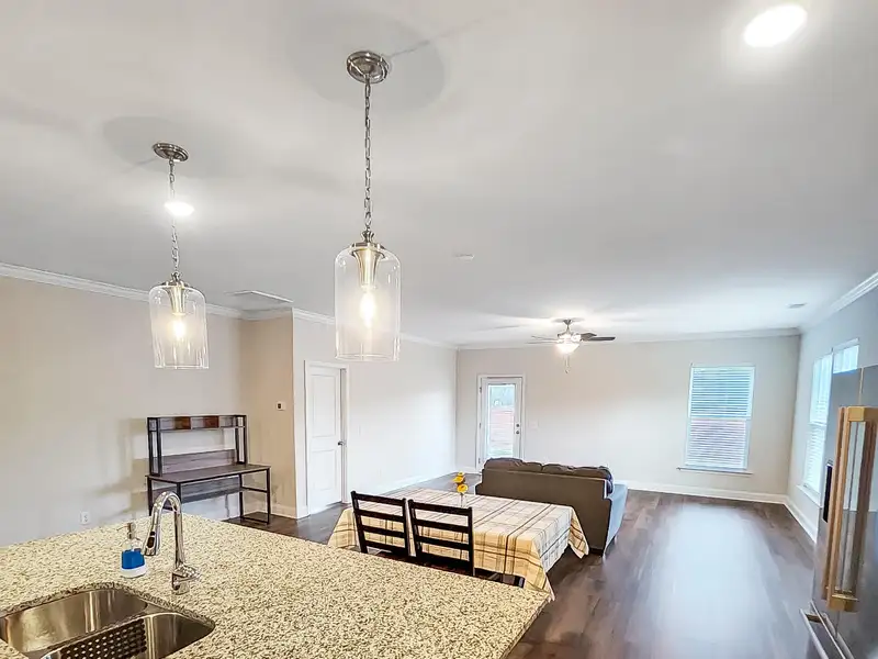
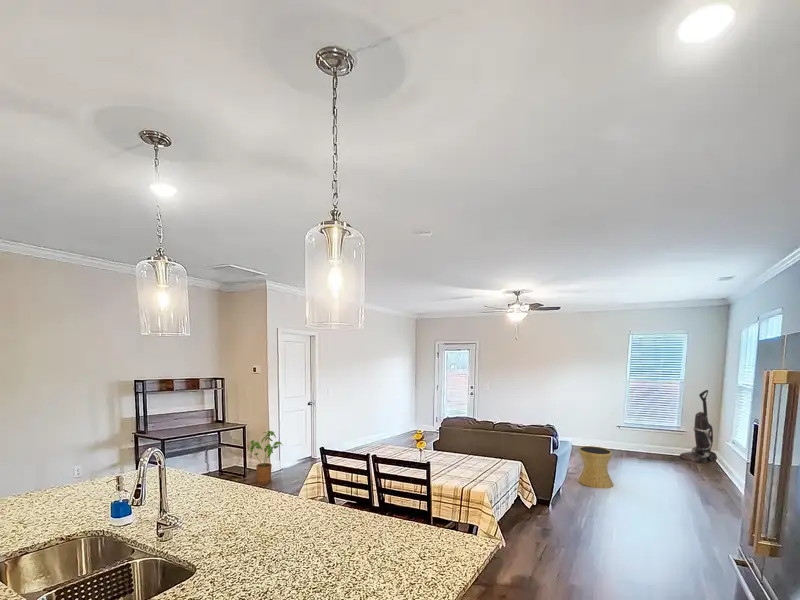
+ house plant (266, 457)
+ side table (595, 466)
+ vacuum cleaner (697, 424)
